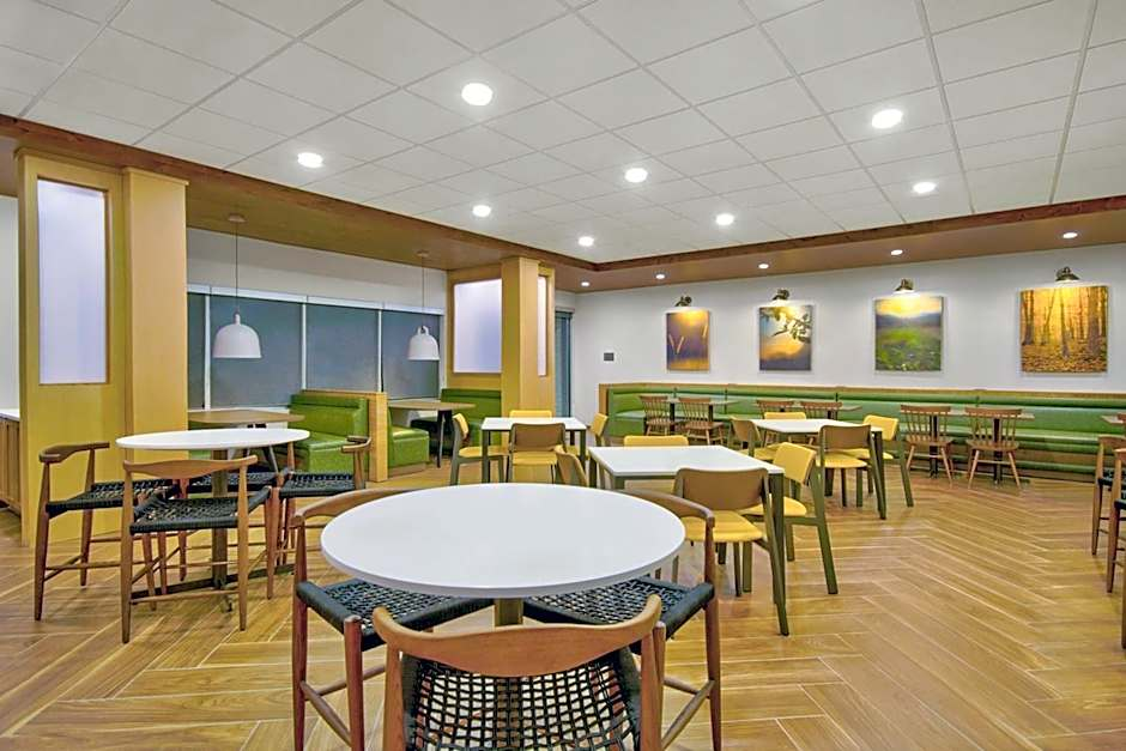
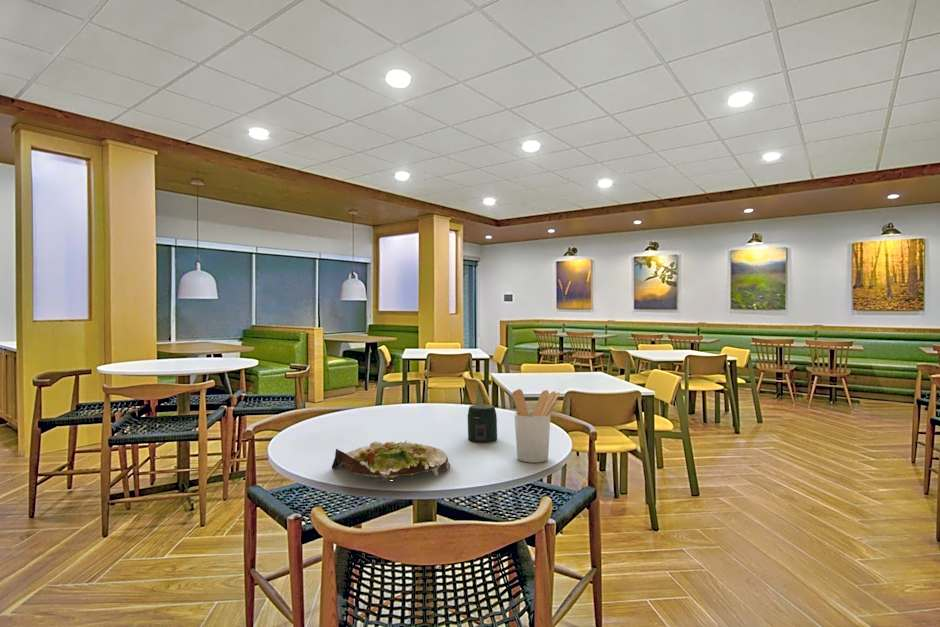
+ salad plate (394, 455)
+ jar (482, 422)
+ utensil holder (538, 423)
